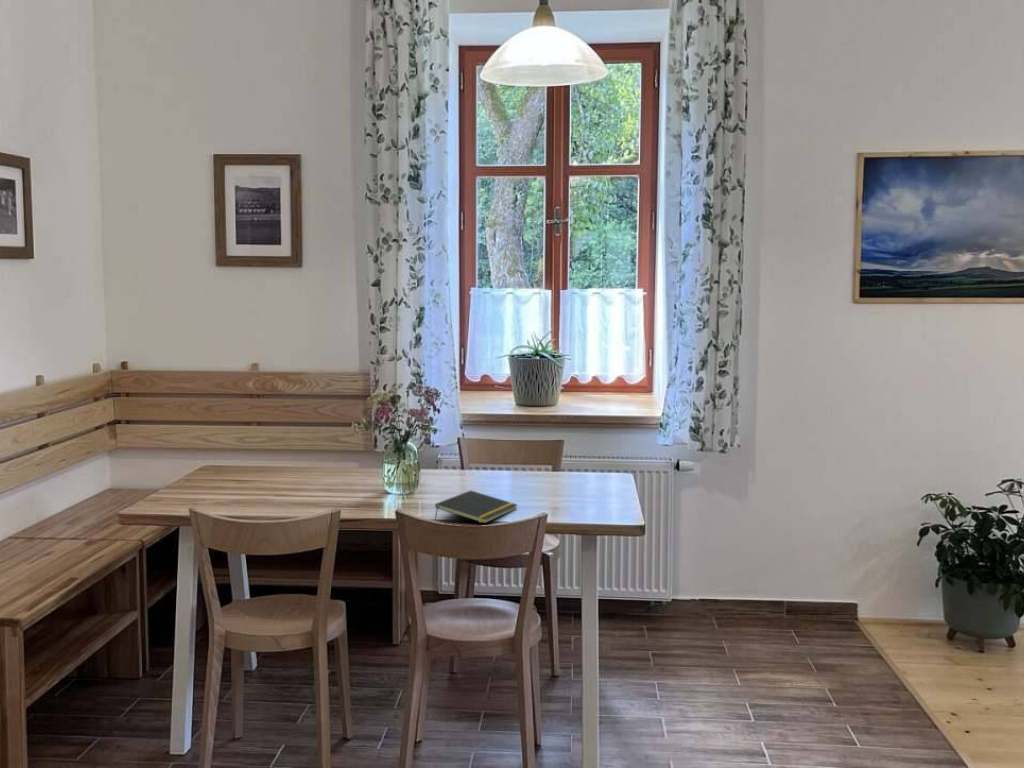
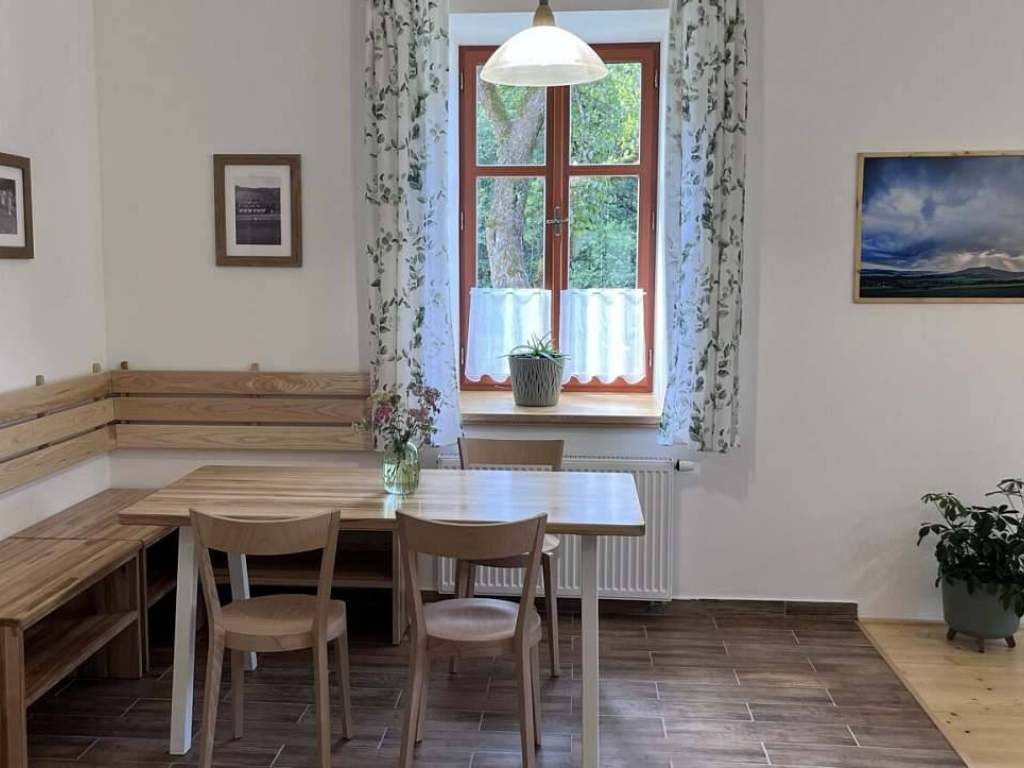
- notepad (477, 506)
